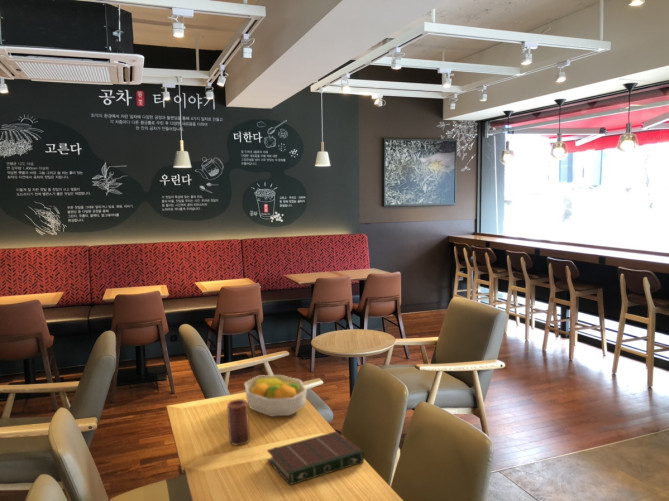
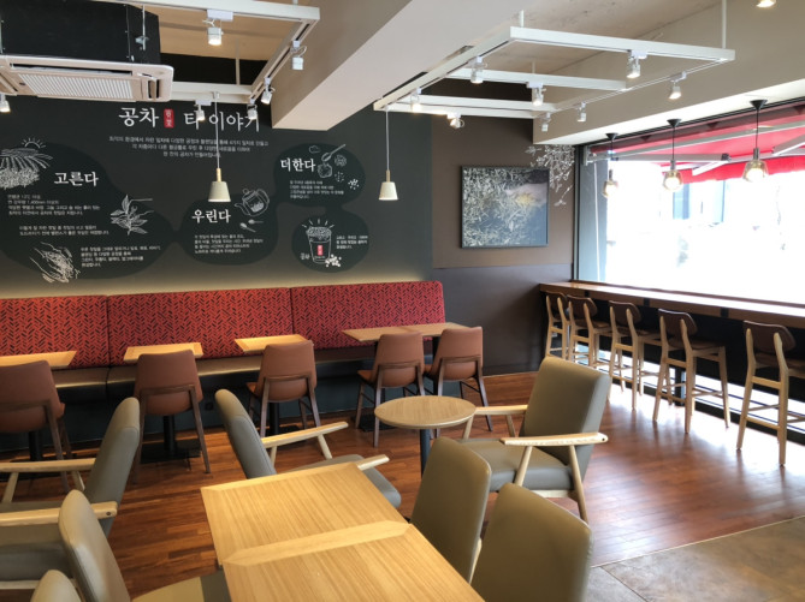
- fruit bowl (274, 392)
- candle (238, 421)
- book (315, 456)
